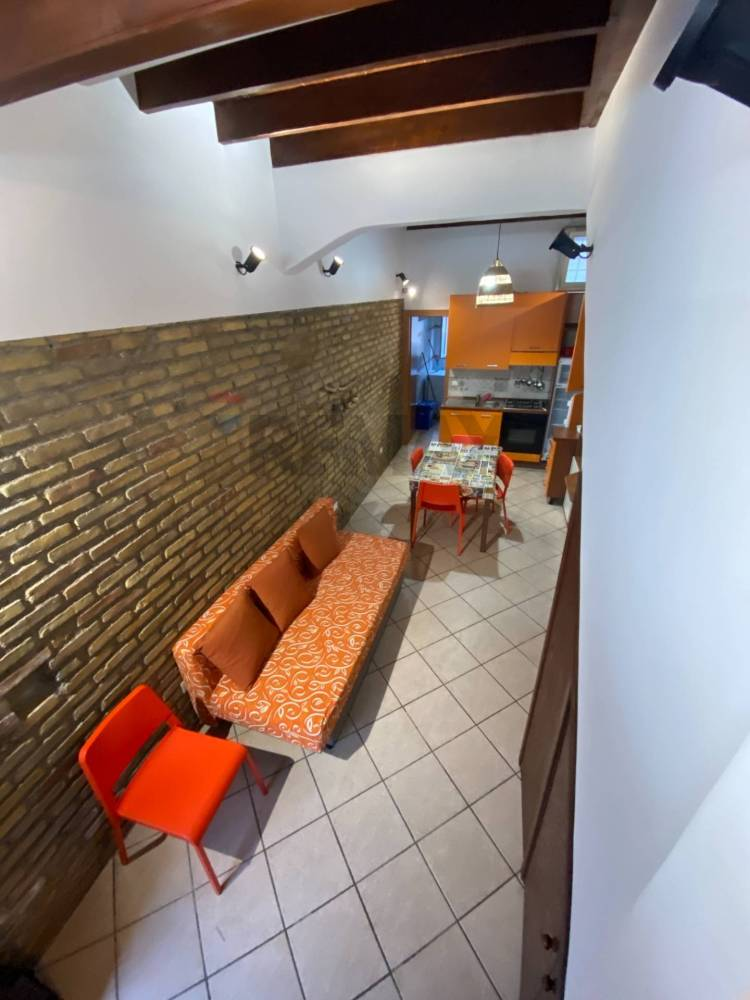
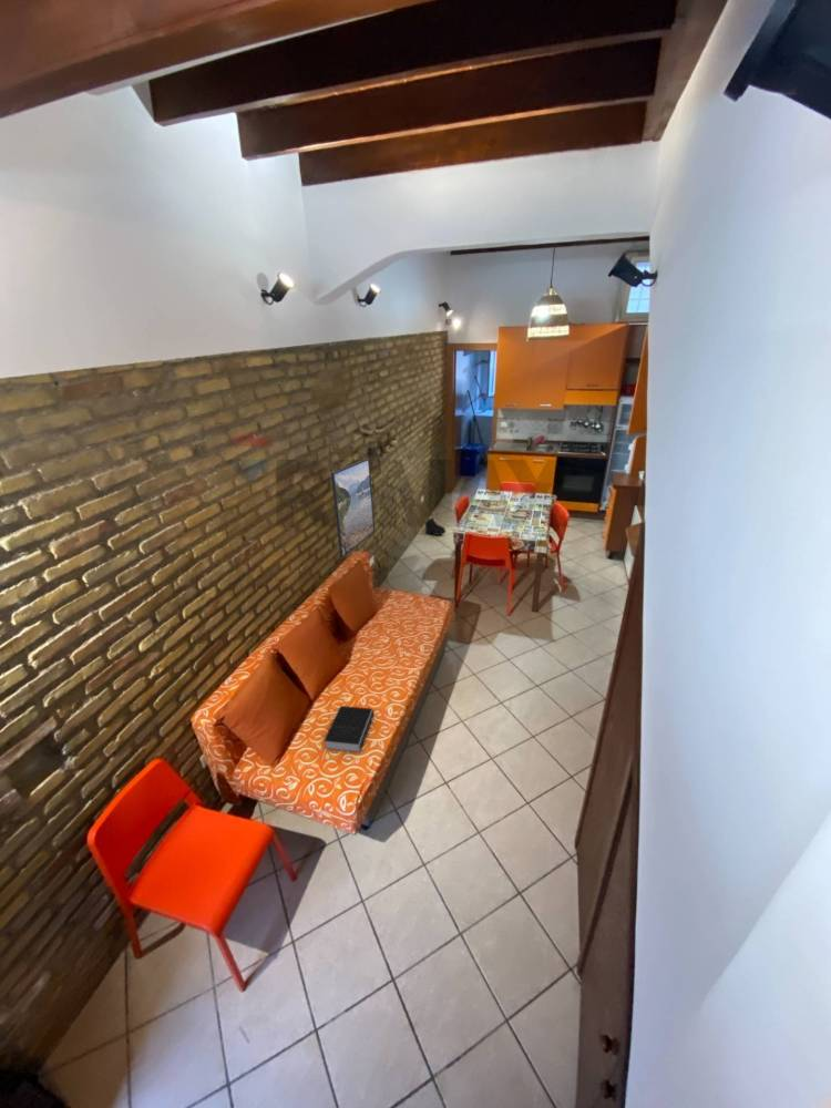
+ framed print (355, 505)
+ boots (434, 525)
+ book (351, 724)
